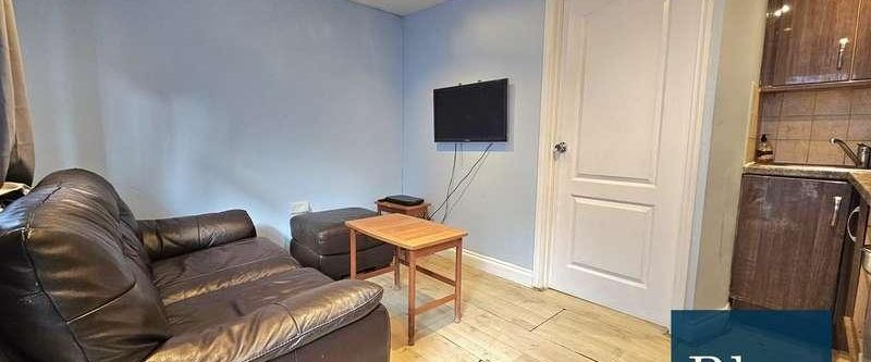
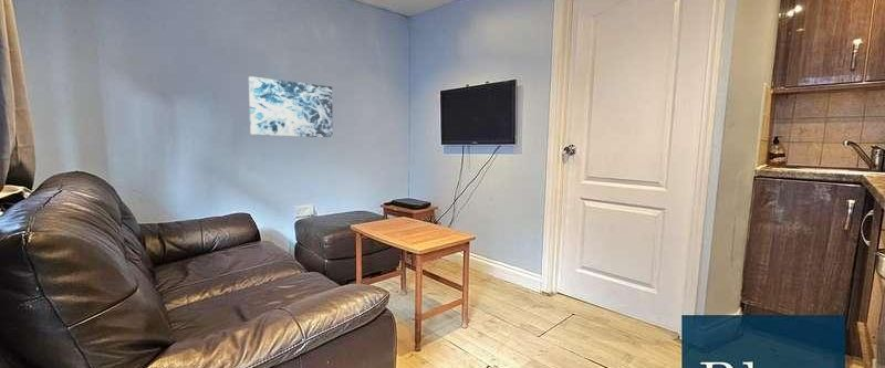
+ wall art (293, 108)
